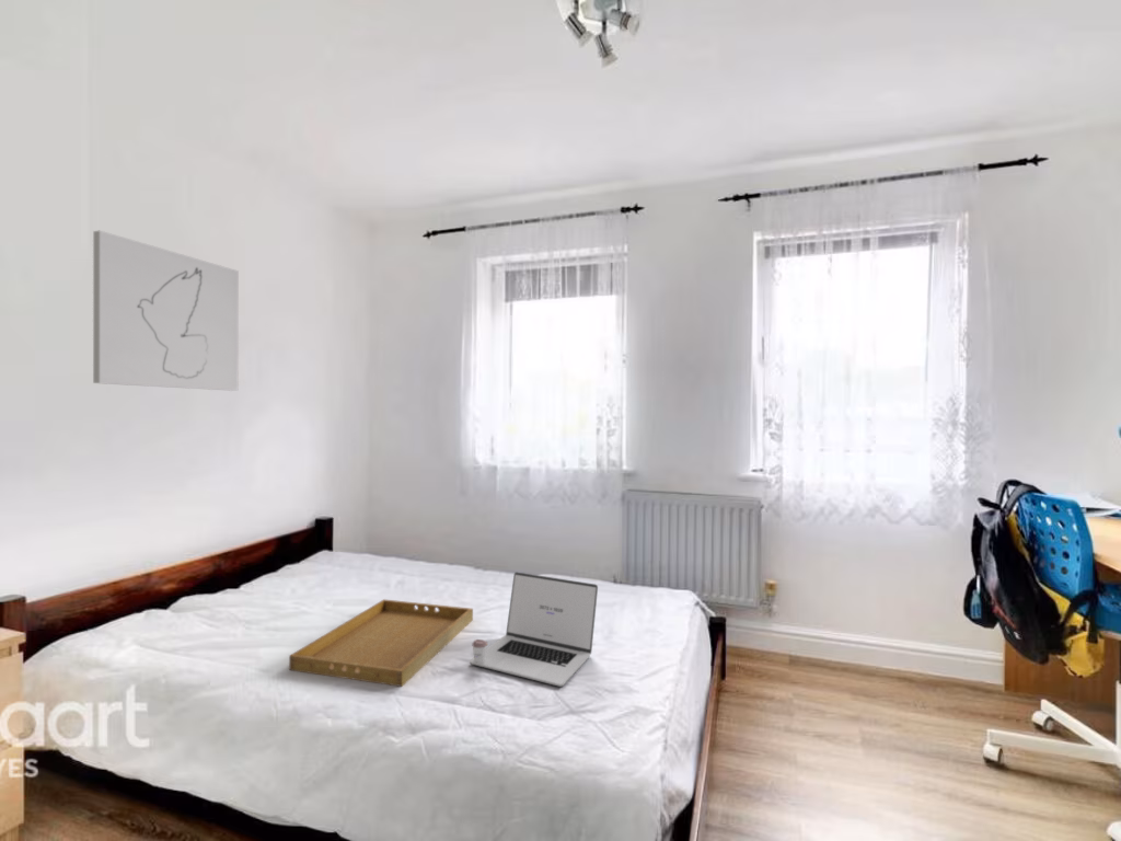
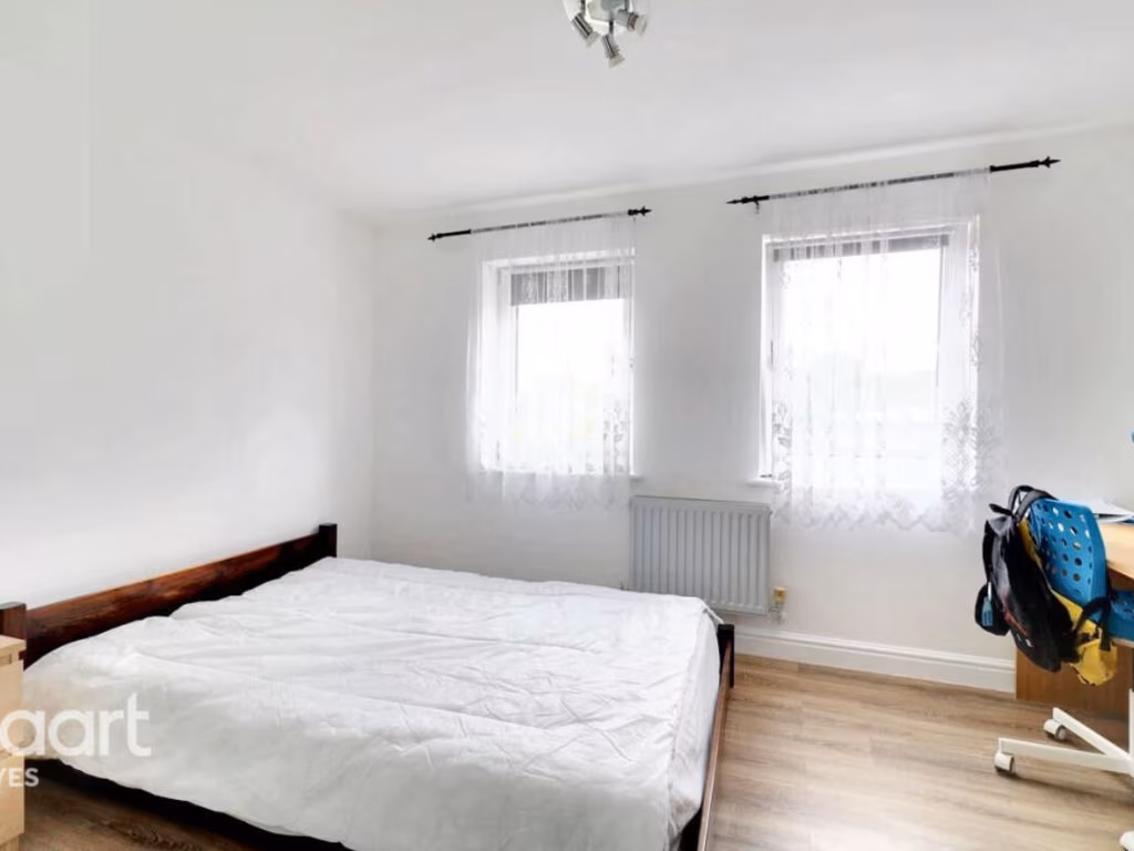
- laptop (534, 623)
- tray (391, 635)
- wall art (174, 320)
